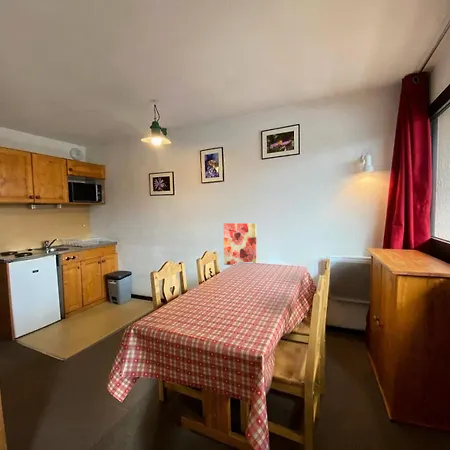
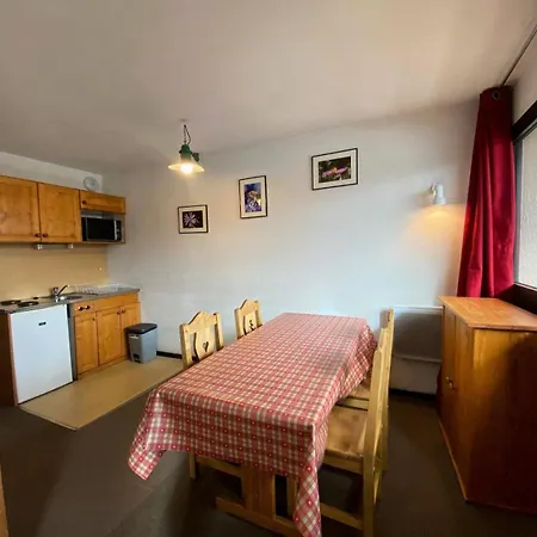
- wall art (239, 244)
